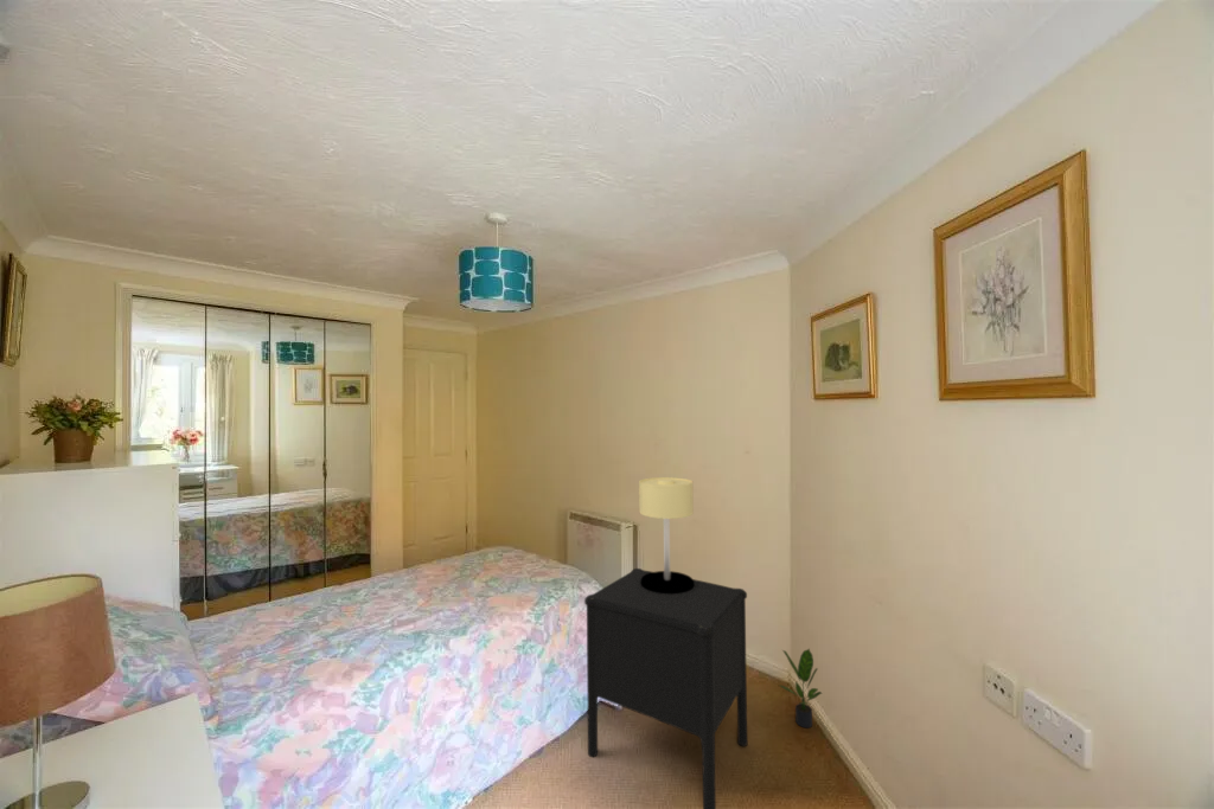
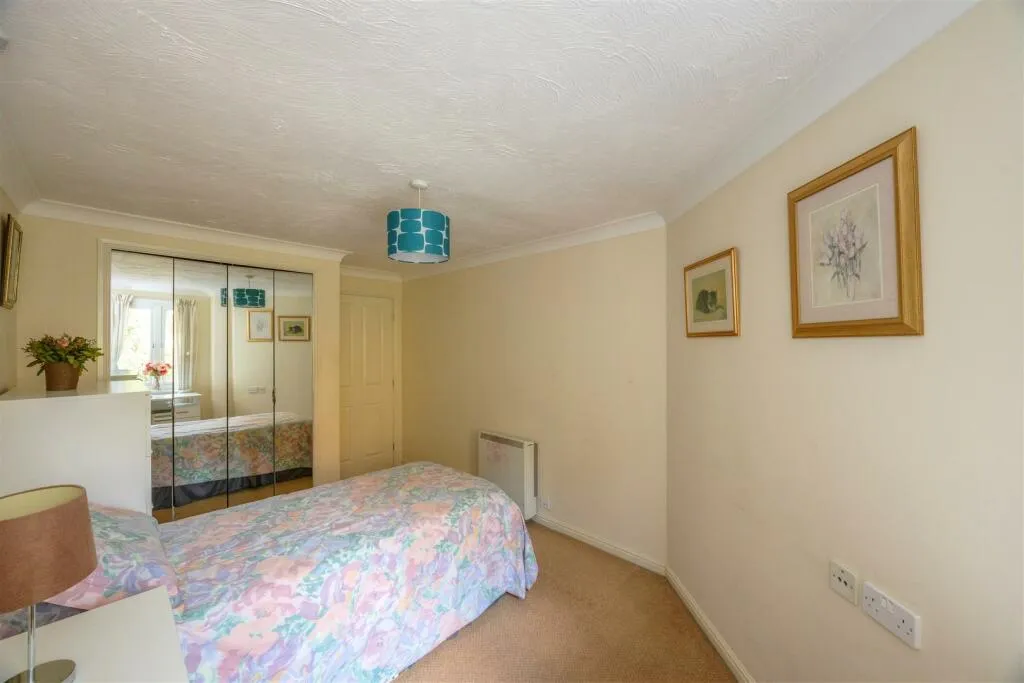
- nightstand (667, 669)
- table lamp (666, 531)
- potted plant (798, 687)
